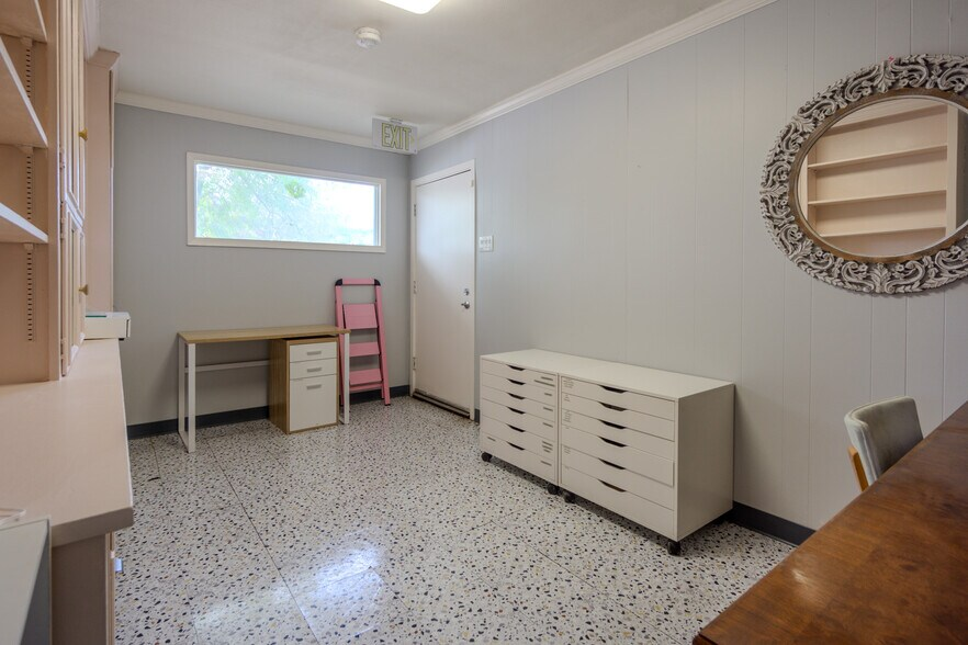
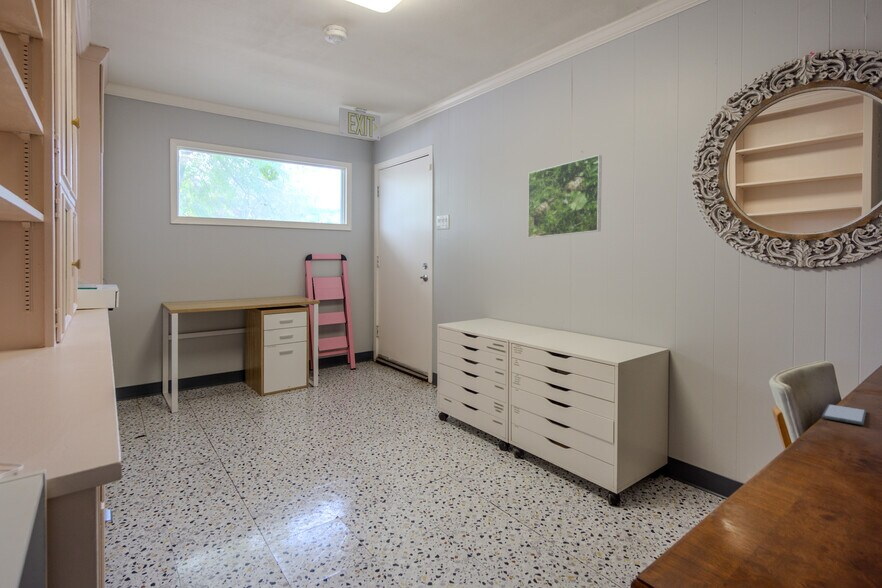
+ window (844, 413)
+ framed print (561, 199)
